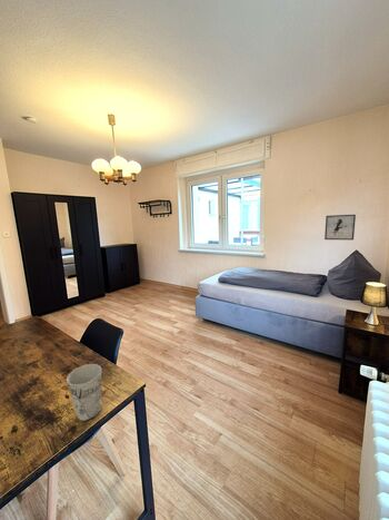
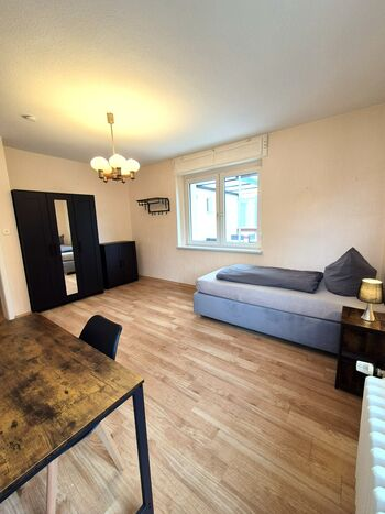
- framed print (339, 227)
- cup (87, 392)
